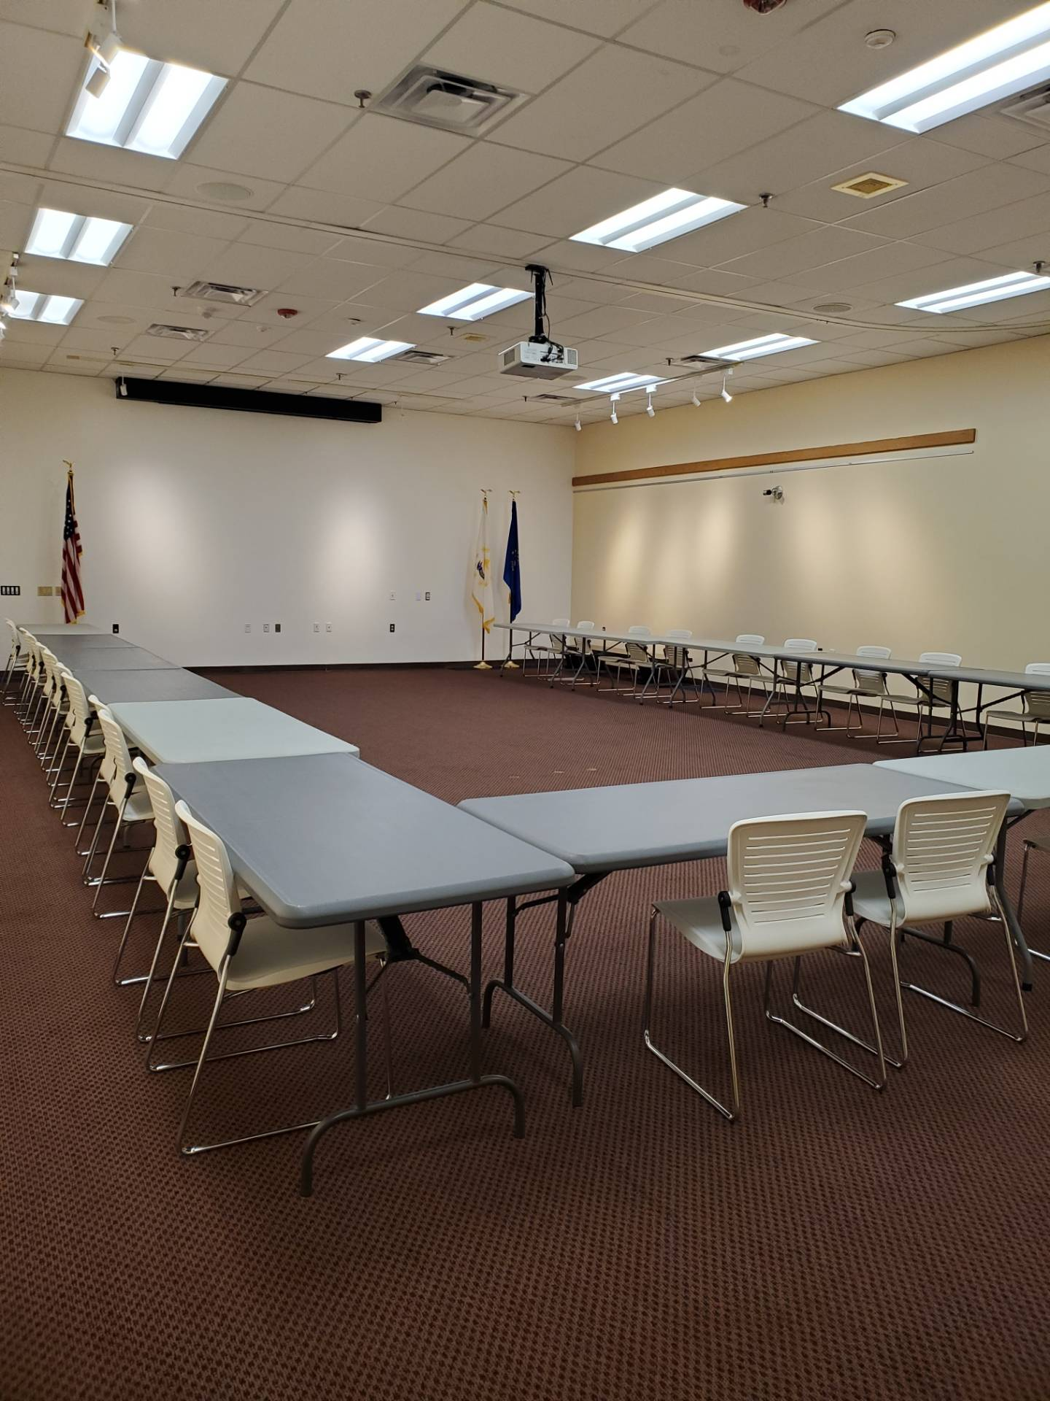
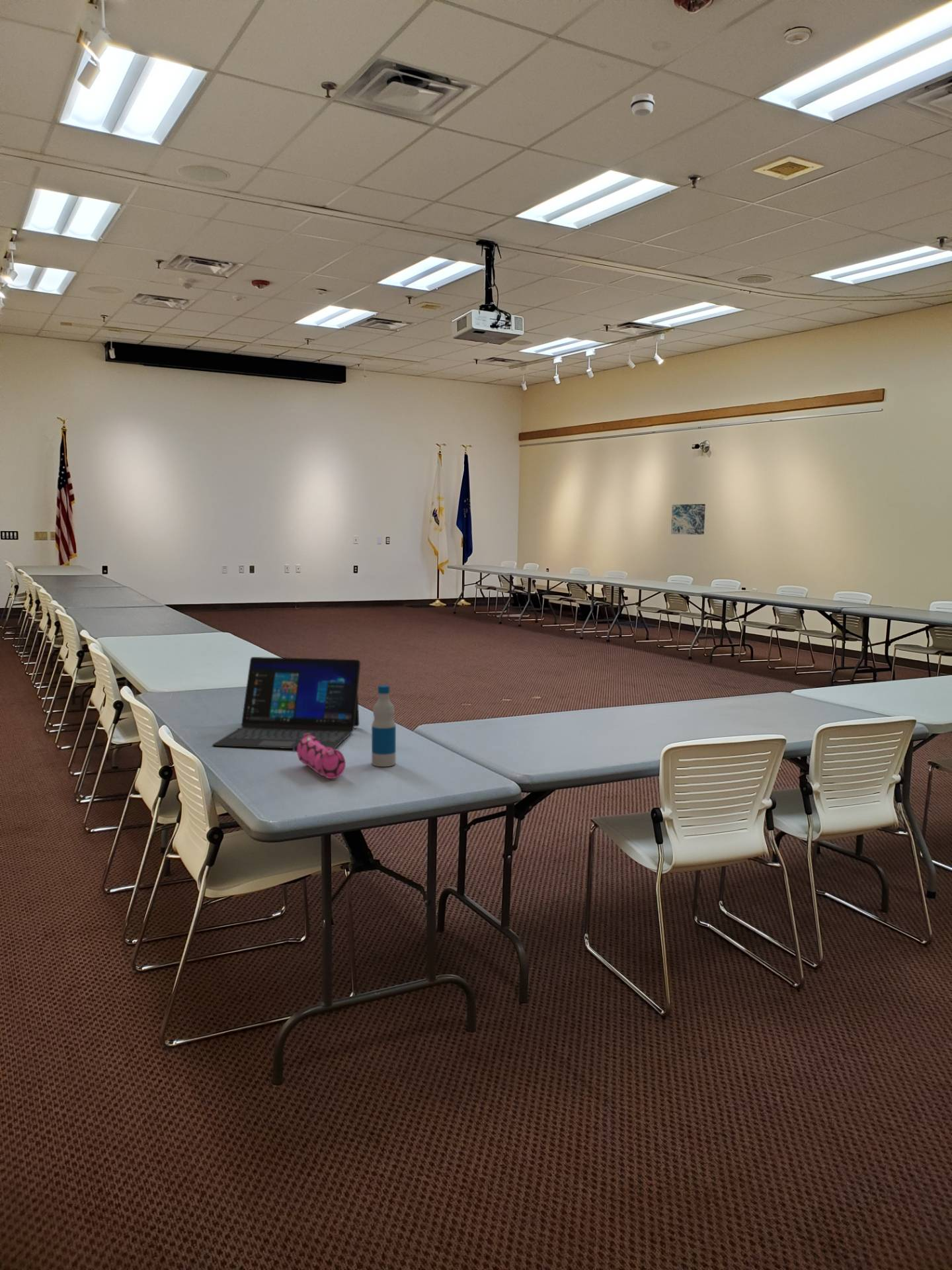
+ bottle (383, 725)
+ wall art (688, 519)
+ laptop (290, 700)
+ smoke detector (642, 105)
+ pencil case (320, 755)
